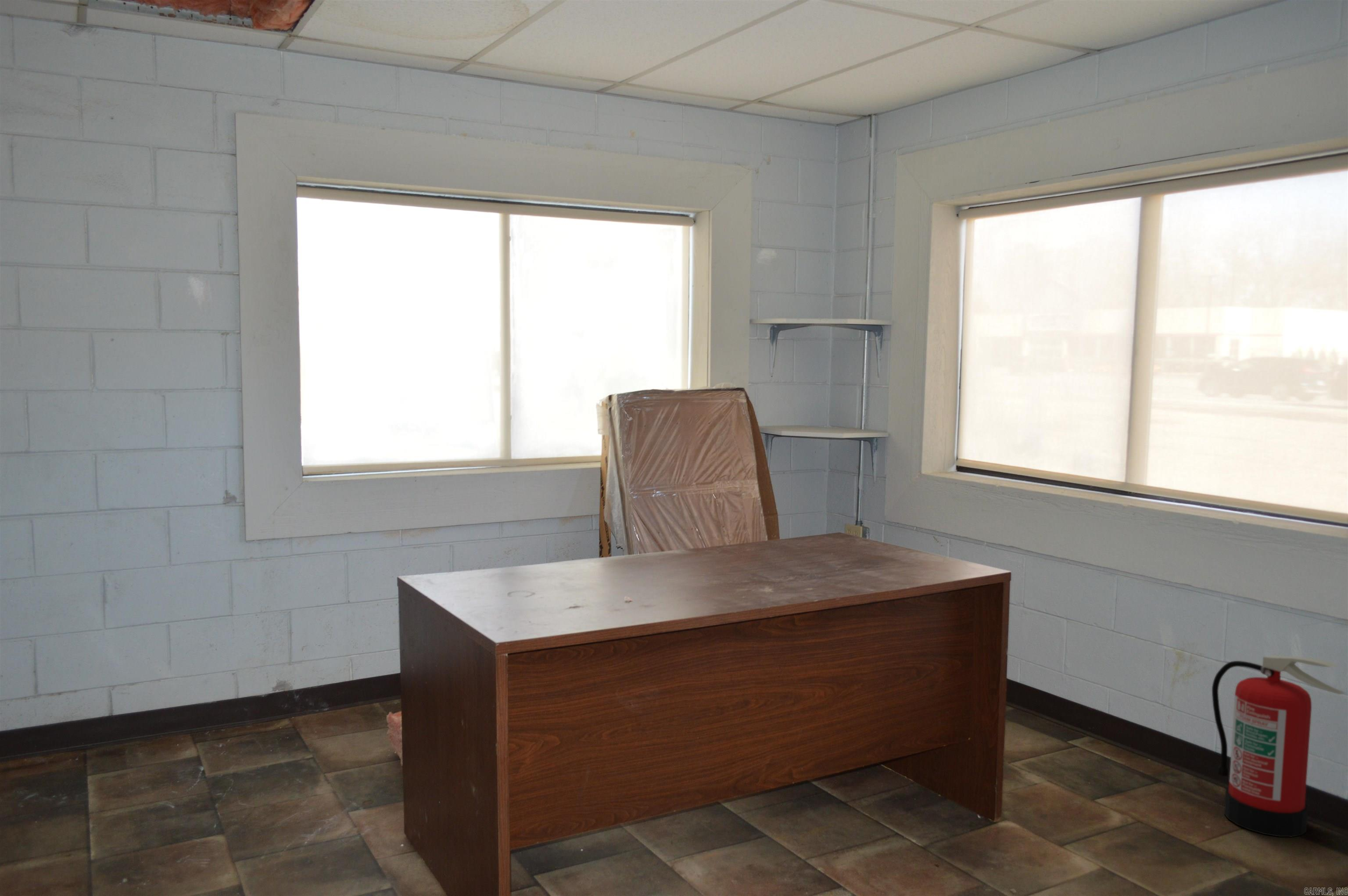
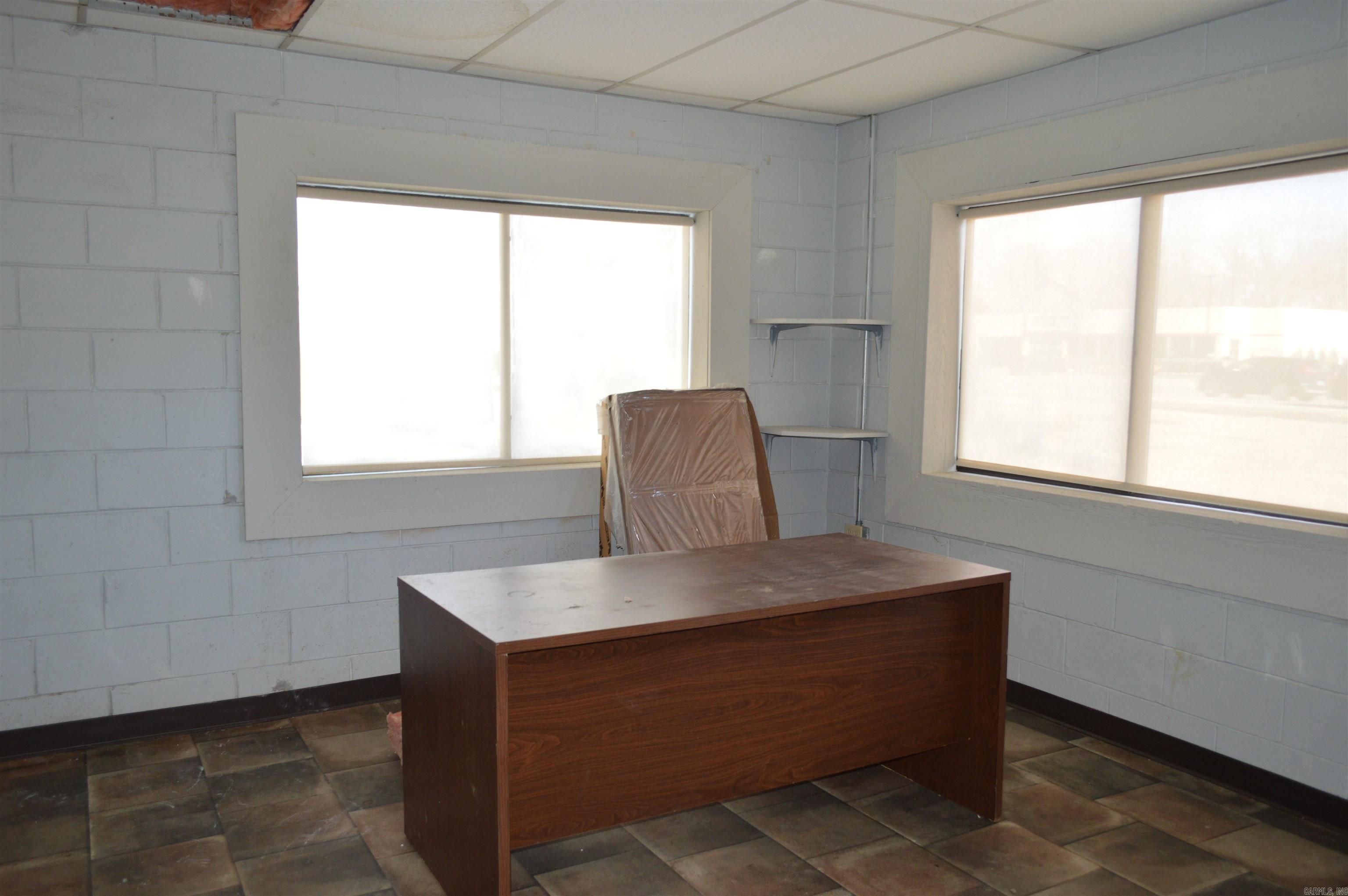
- fire extinguisher (1271, 736)
